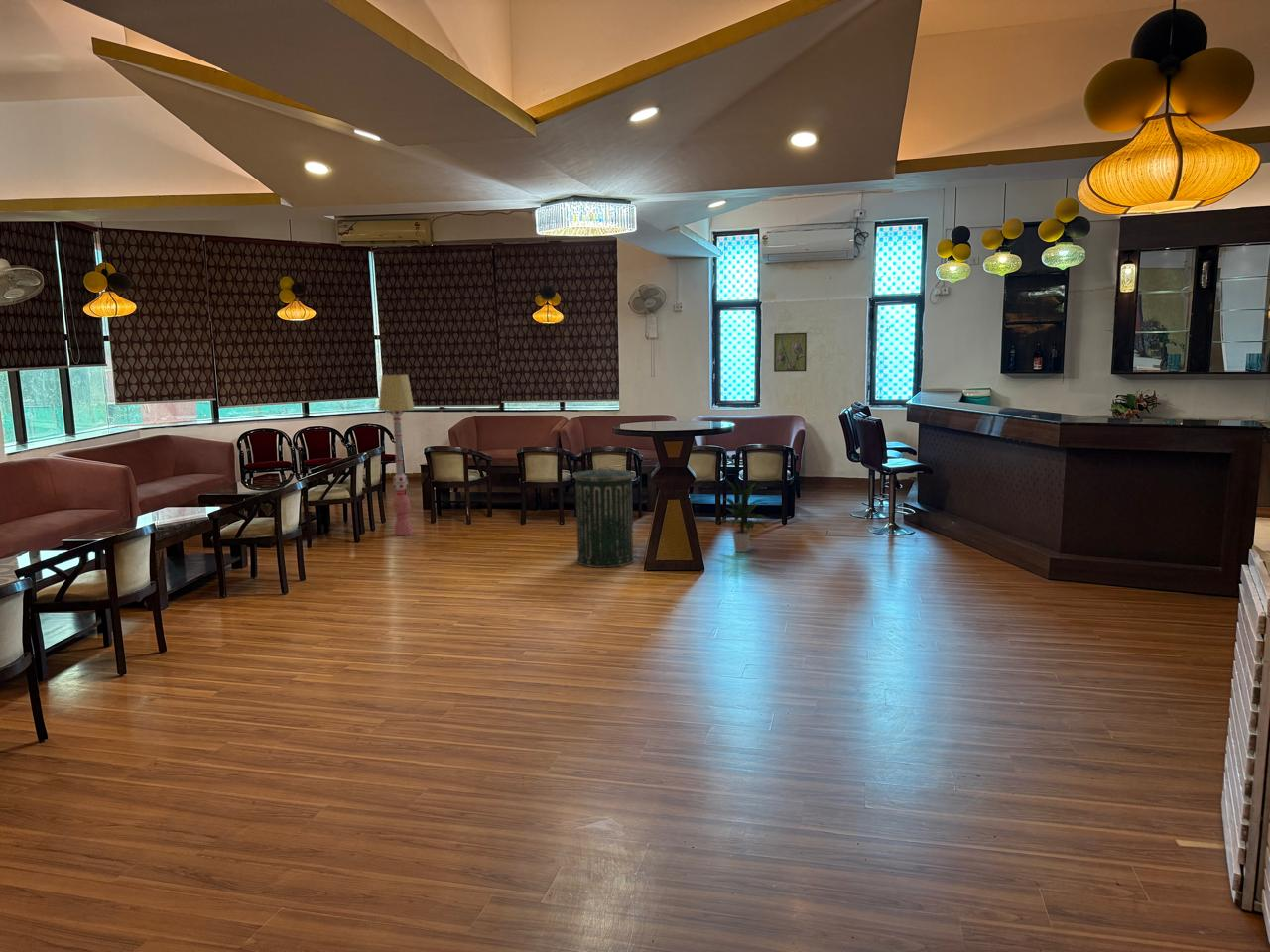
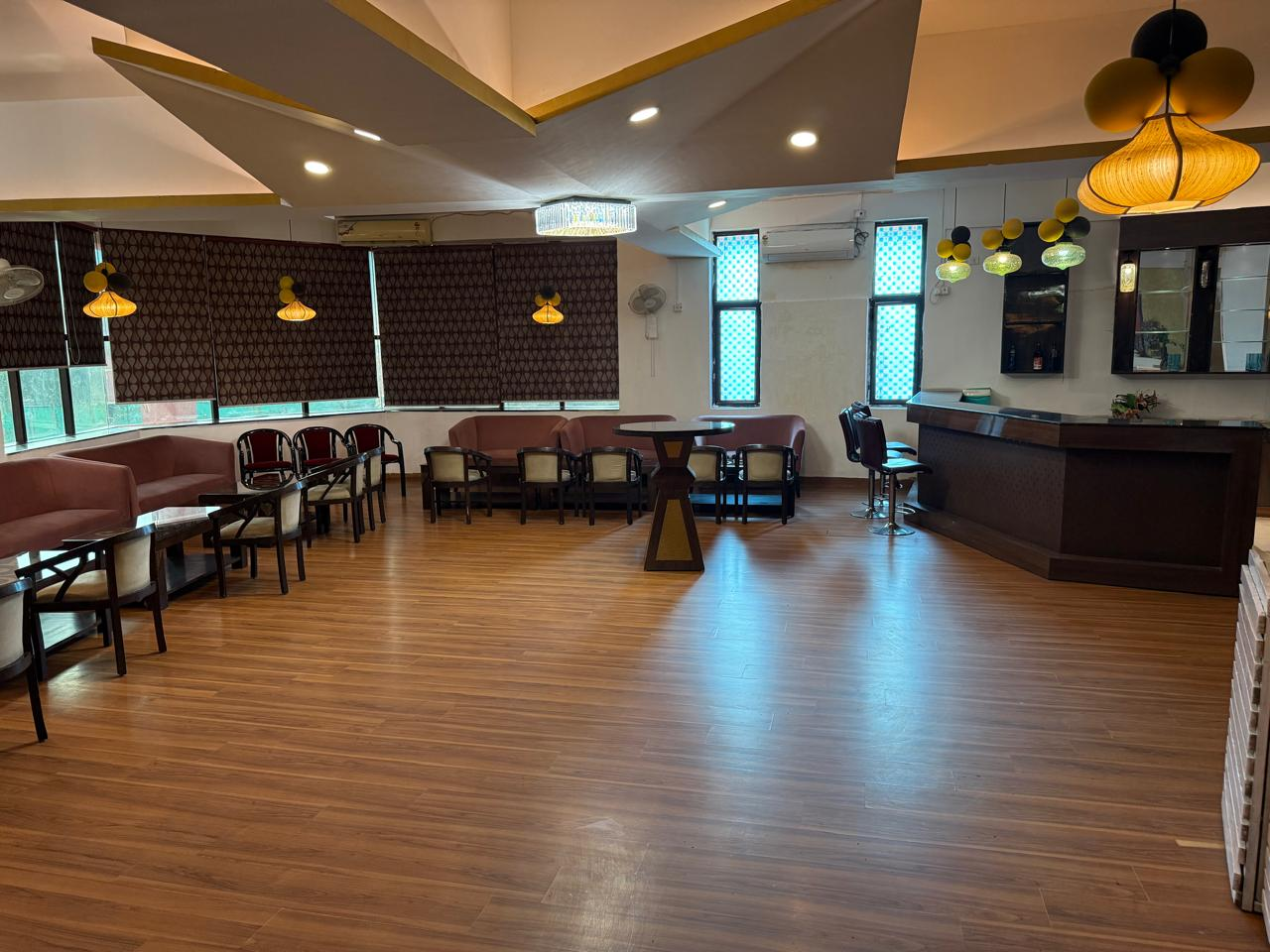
- floor lamp (399, 455)
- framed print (790, 352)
- indoor plant (743, 514)
- trash can (604, 514)
